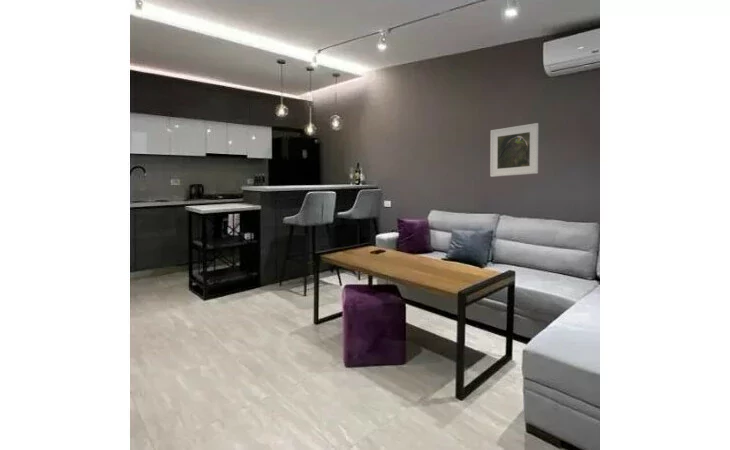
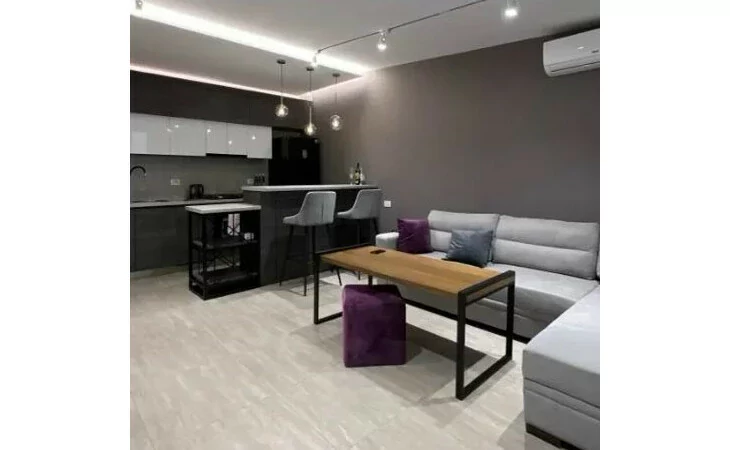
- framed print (513, 151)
